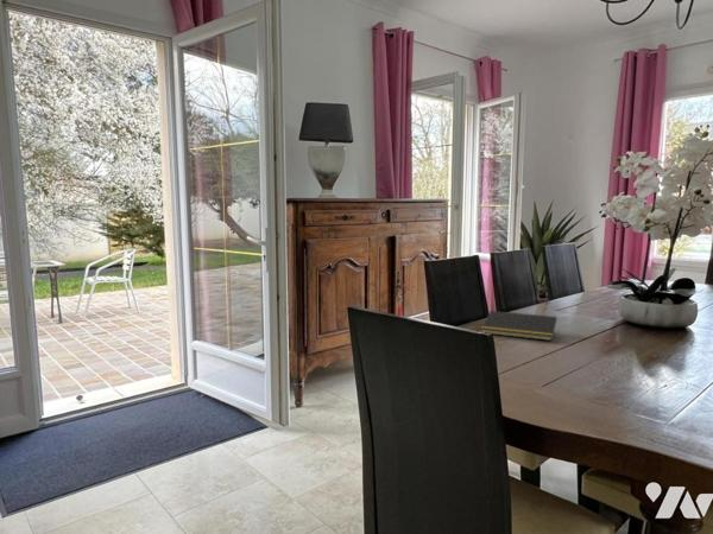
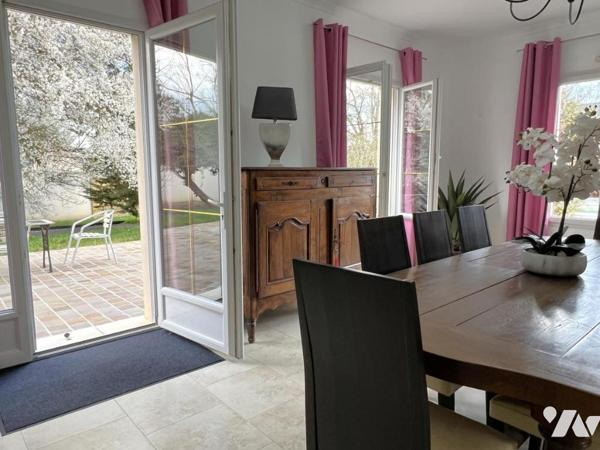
- notepad (518, 324)
